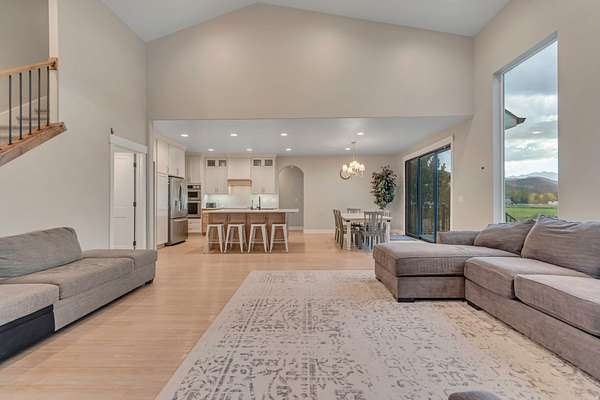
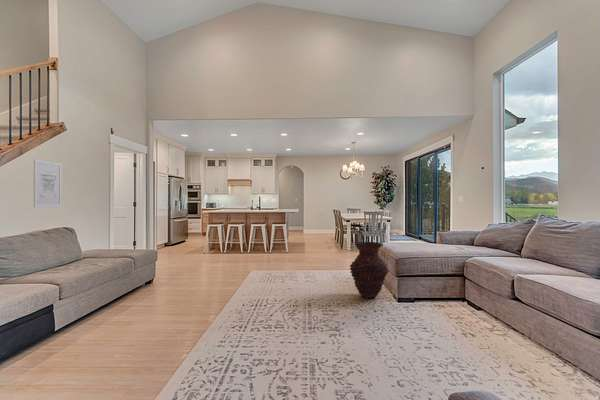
+ vase (368, 270)
+ wall art (48, 184)
